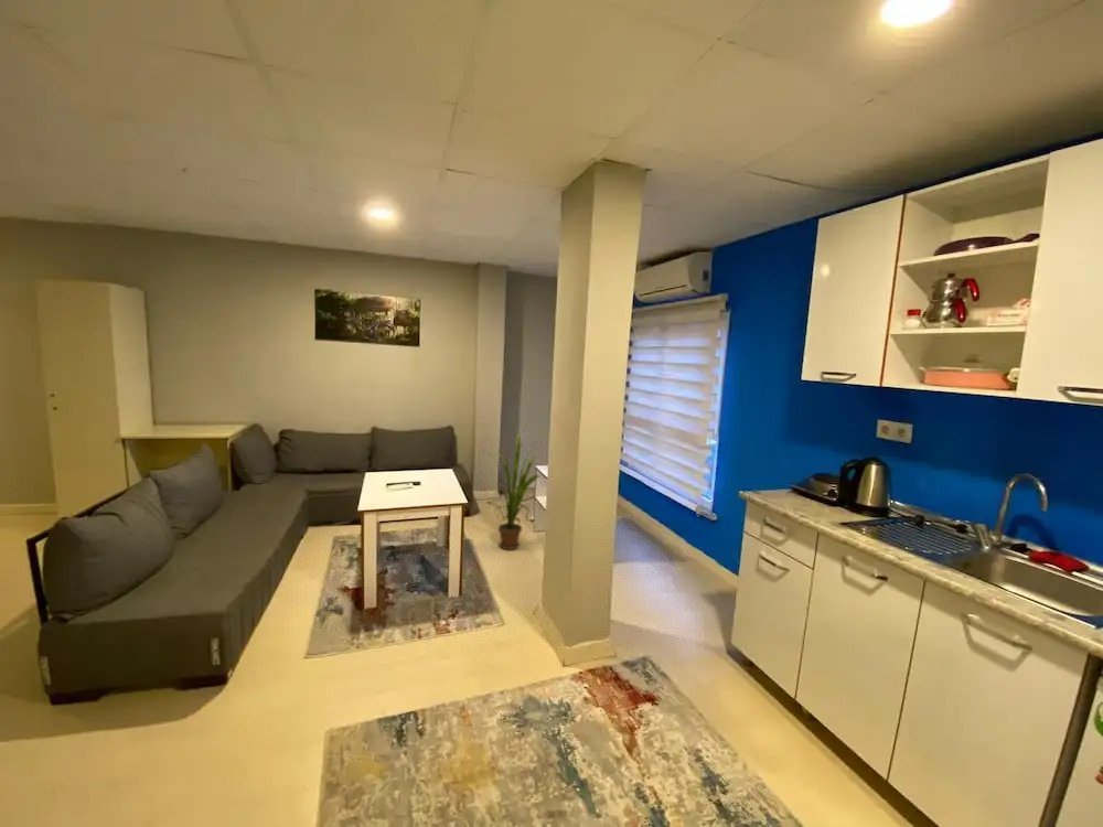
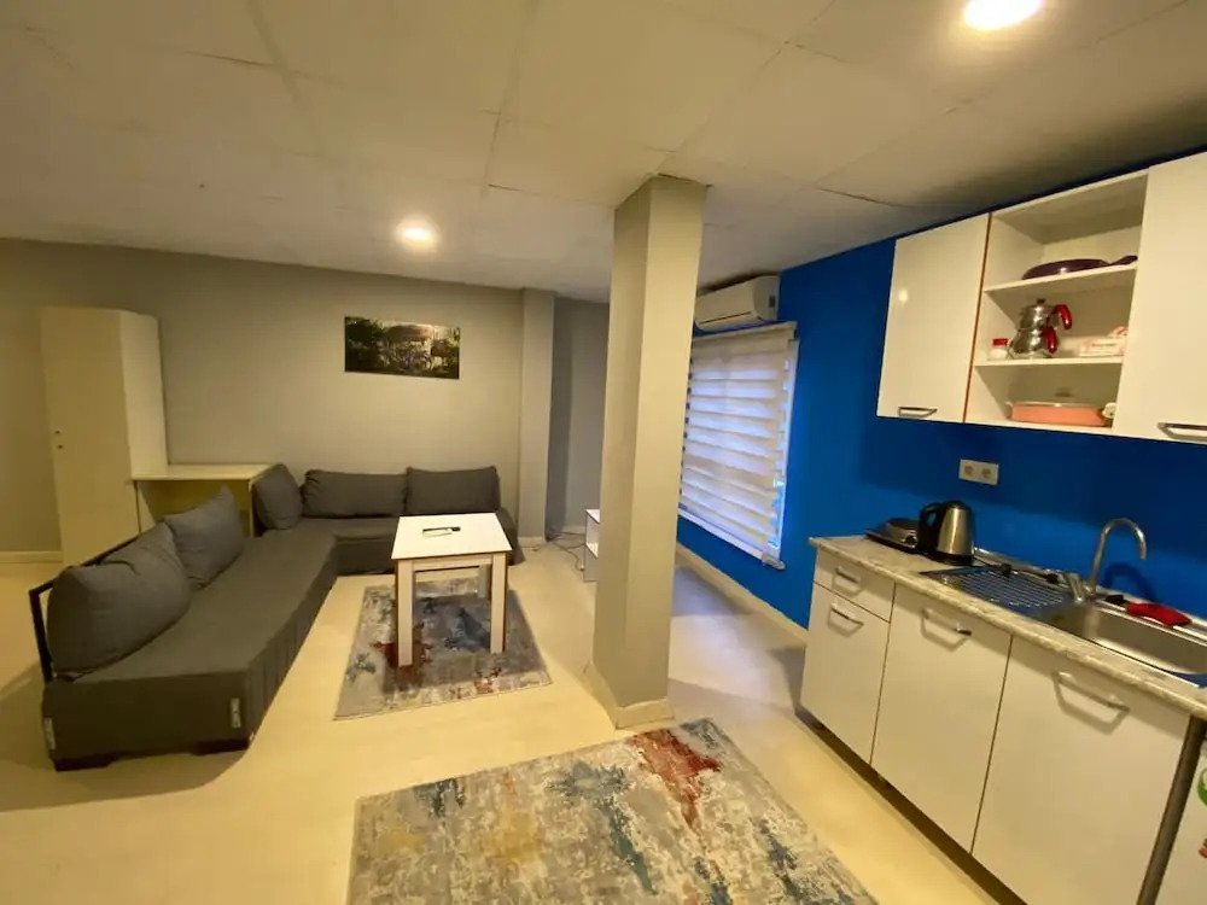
- house plant (510, 492)
